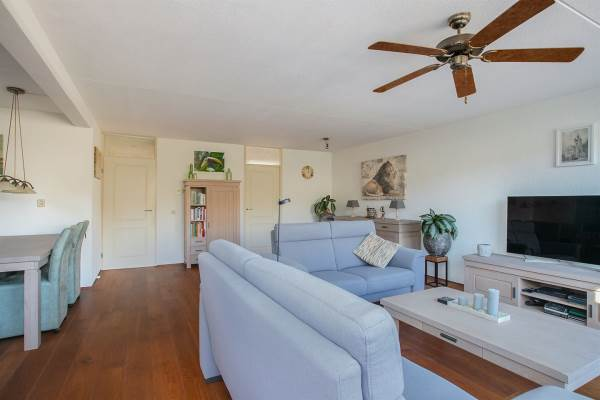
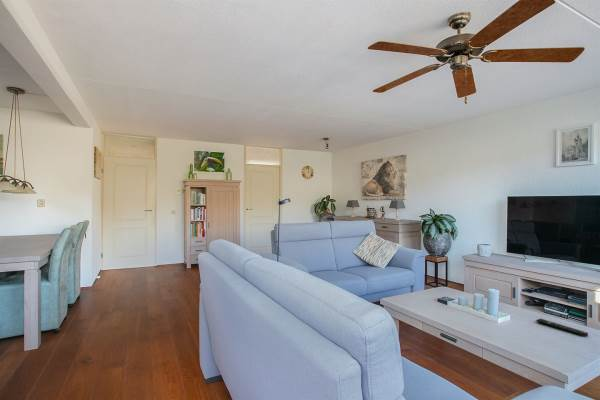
+ remote control (561, 327)
